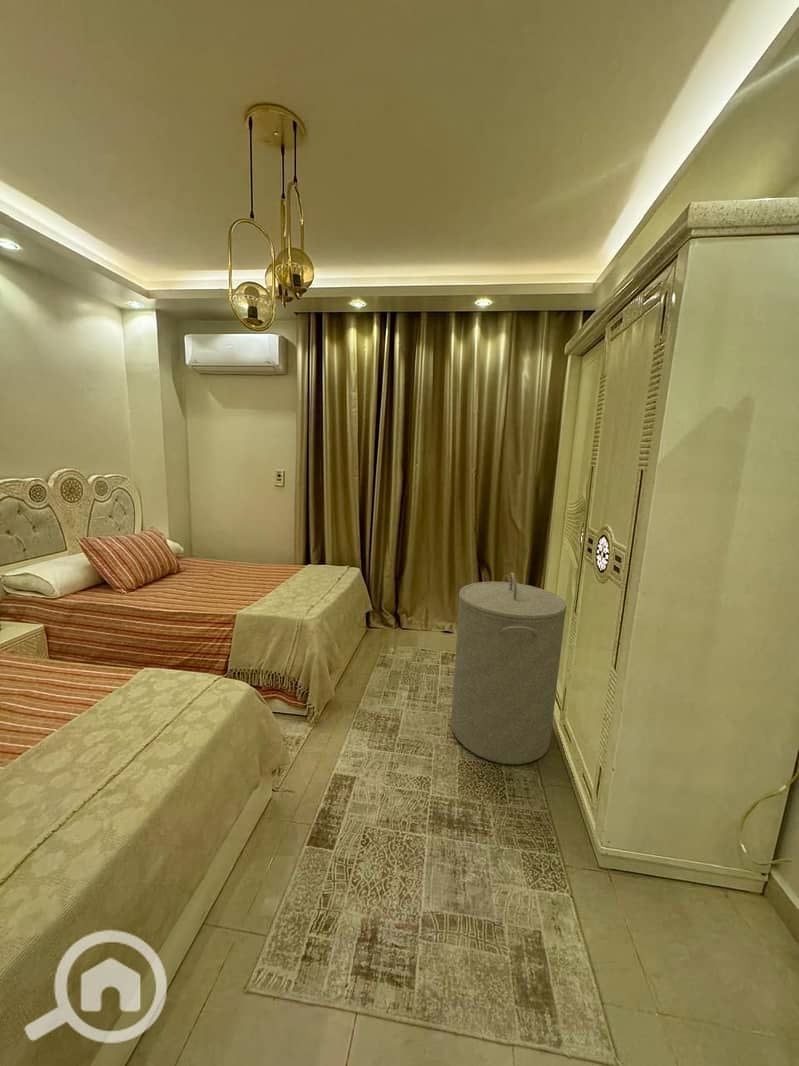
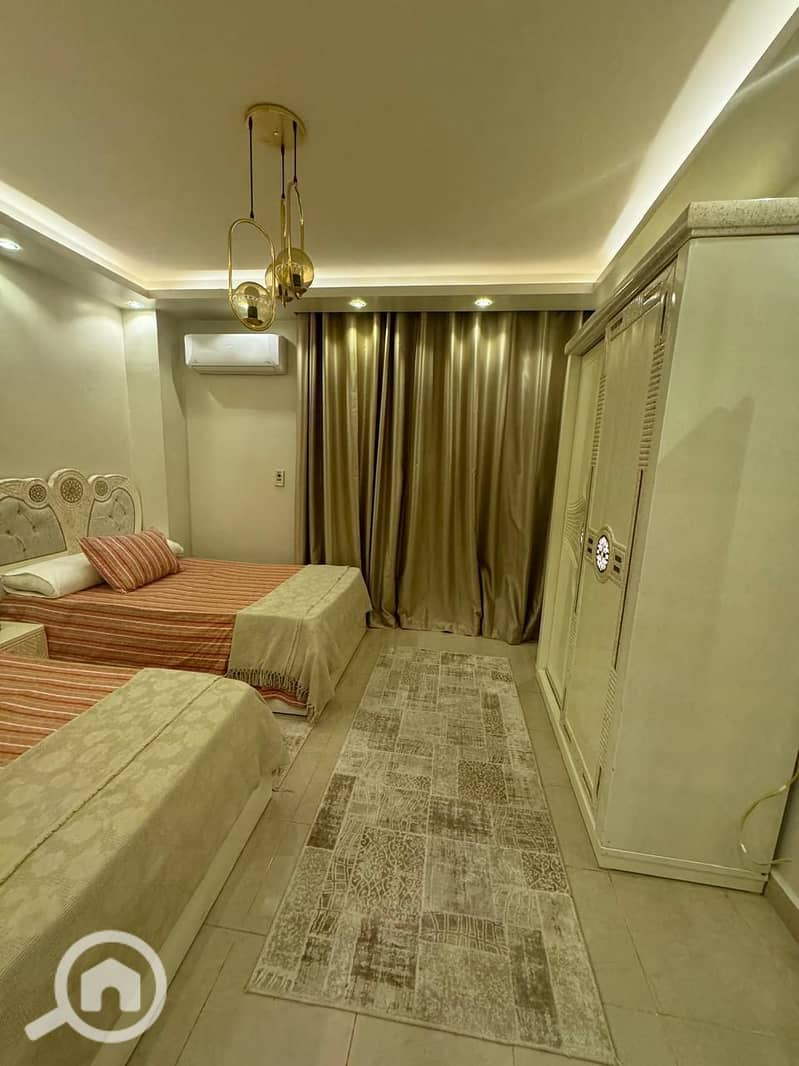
- laundry hamper (505, 654)
